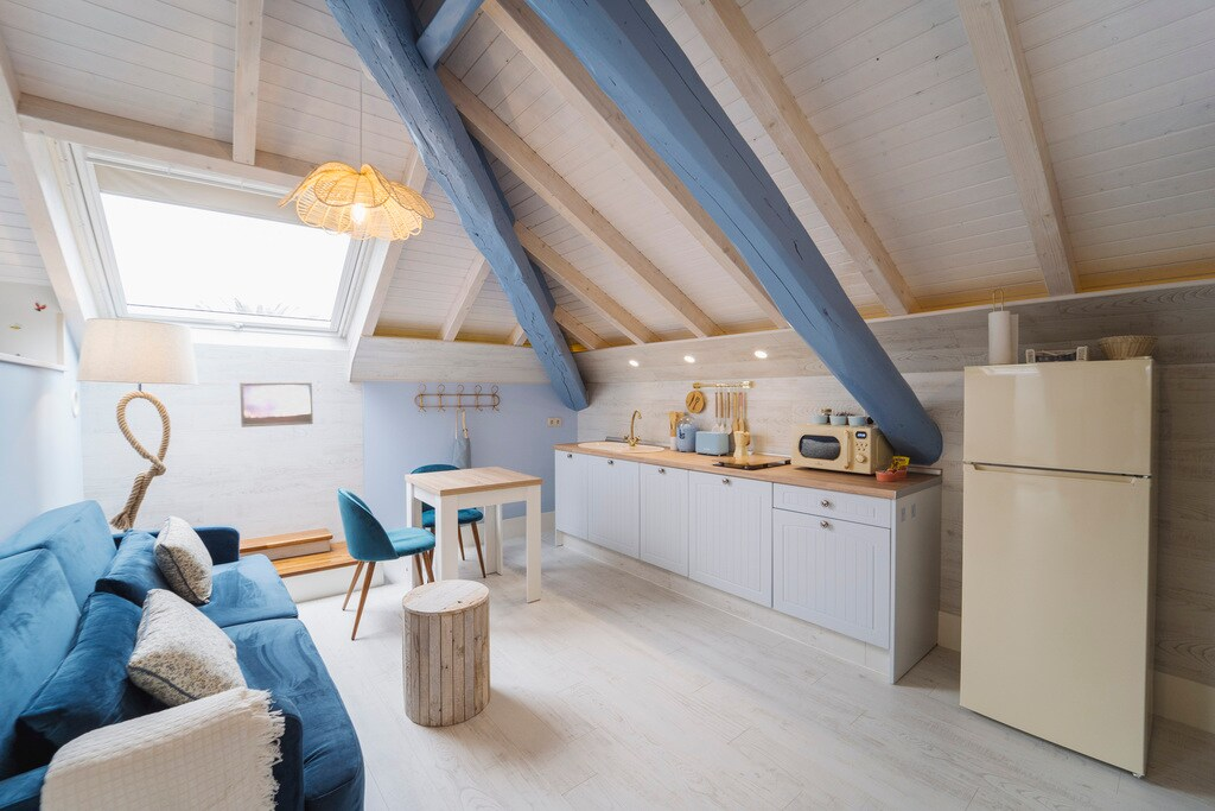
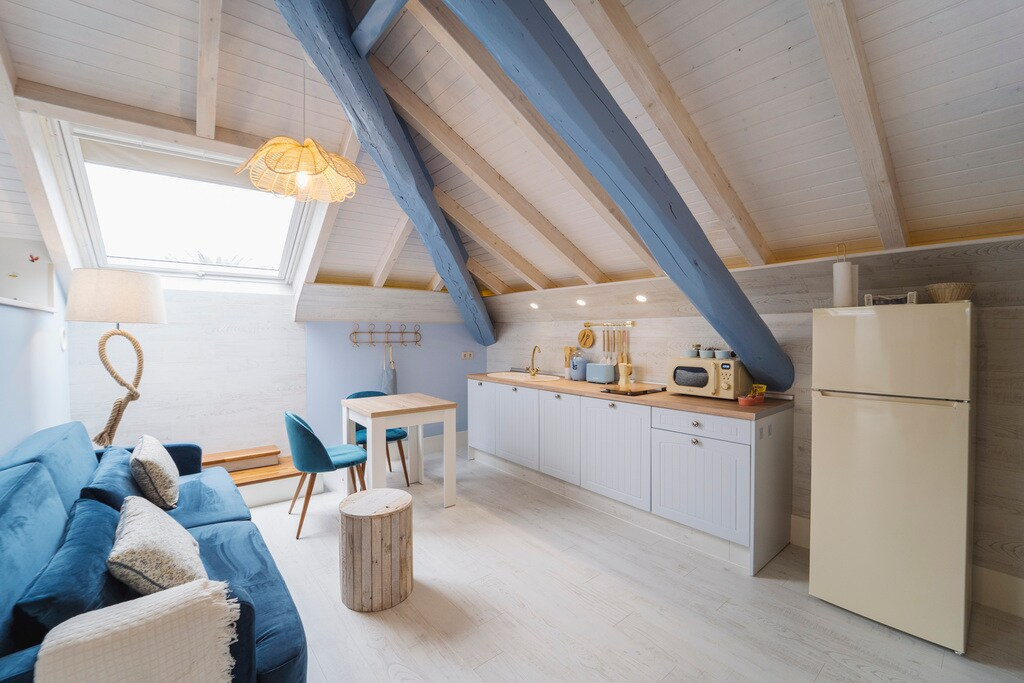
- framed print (278, 404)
